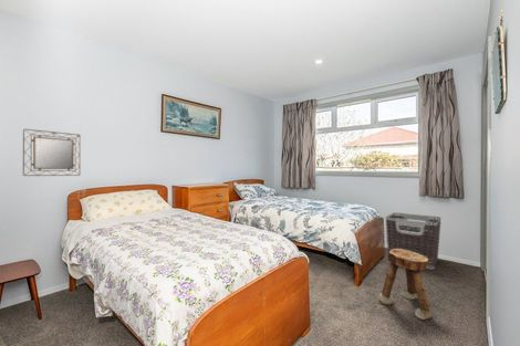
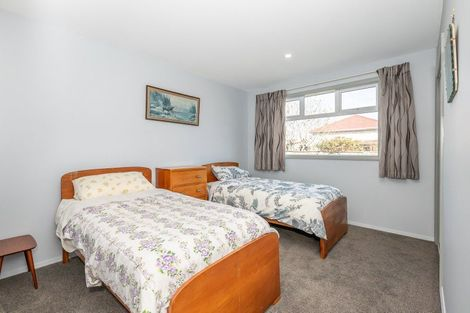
- stool (408, 279)
- clothes hamper (413, 238)
- home mirror (53, 154)
